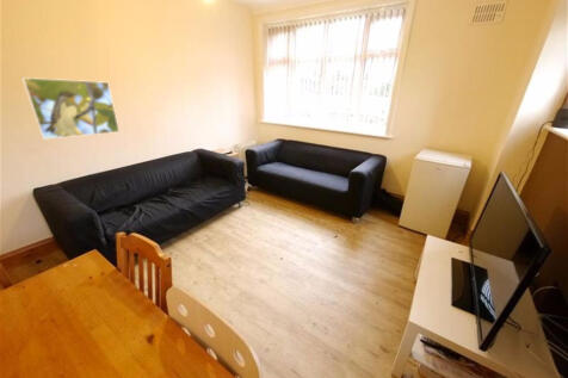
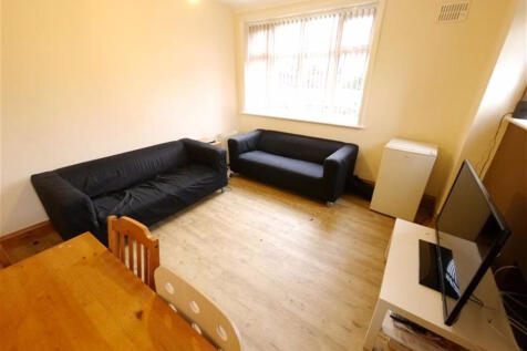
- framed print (76, 109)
